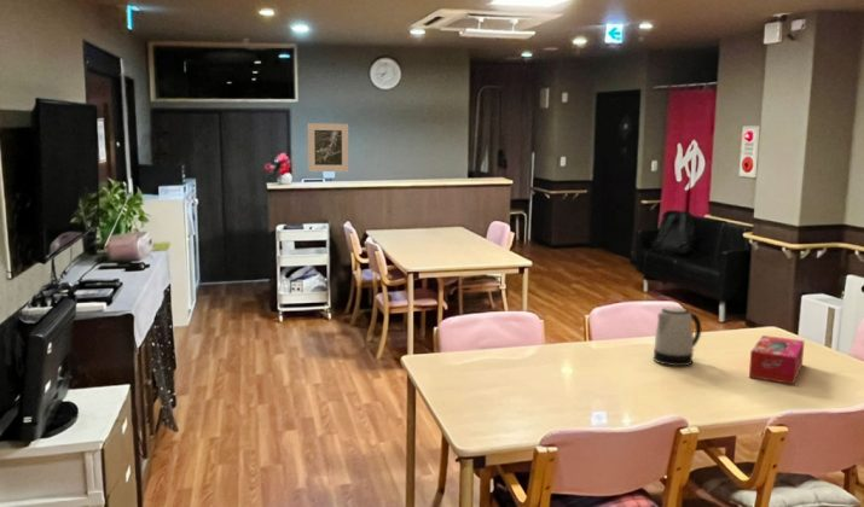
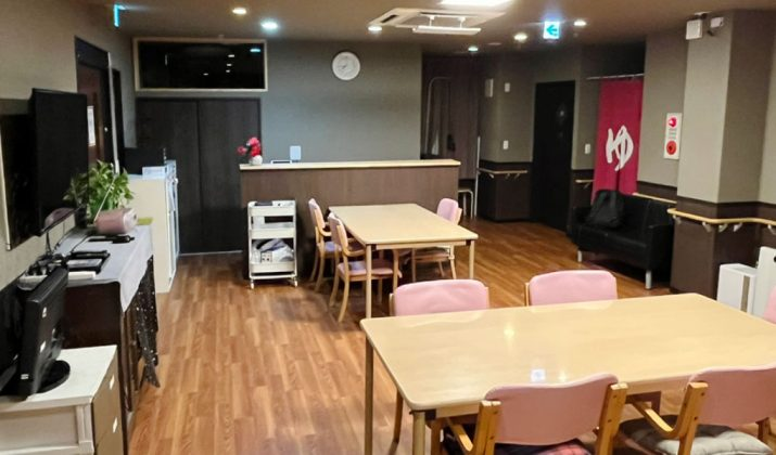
- kettle (678, 333)
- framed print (327, 147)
- tissue box (777, 357)
